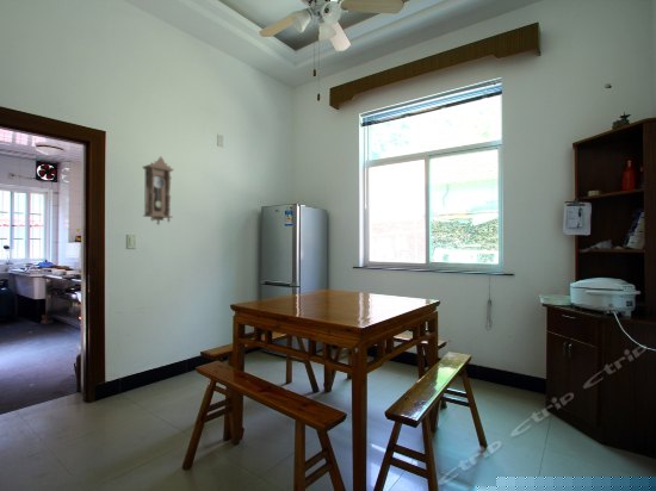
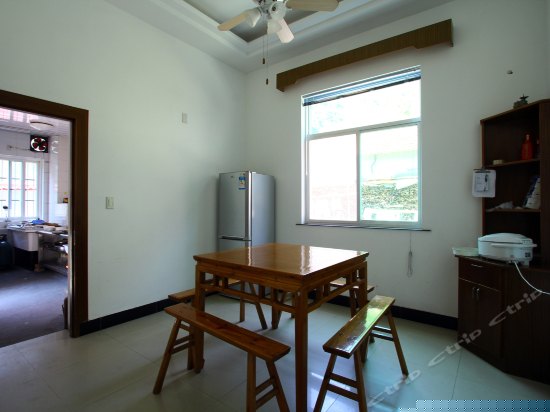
- pendulum clock (157, 191)
